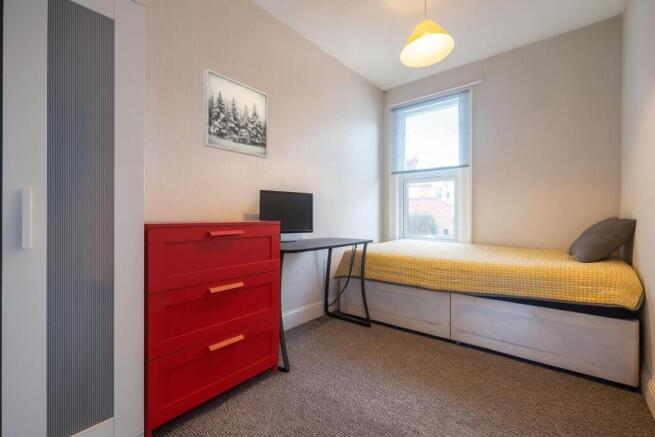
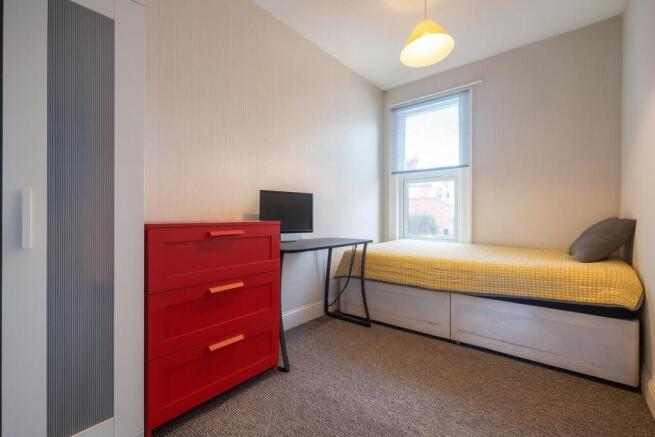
- wall art (238, 117)
